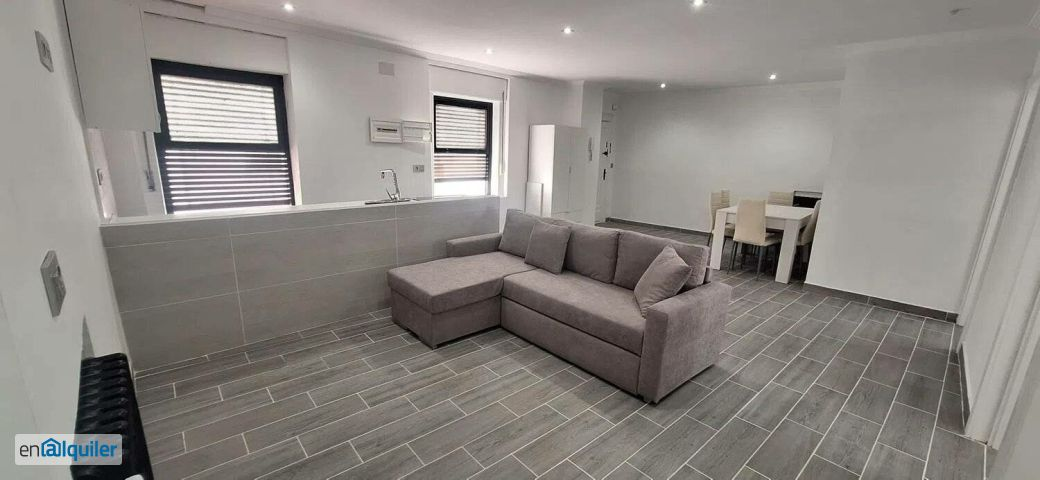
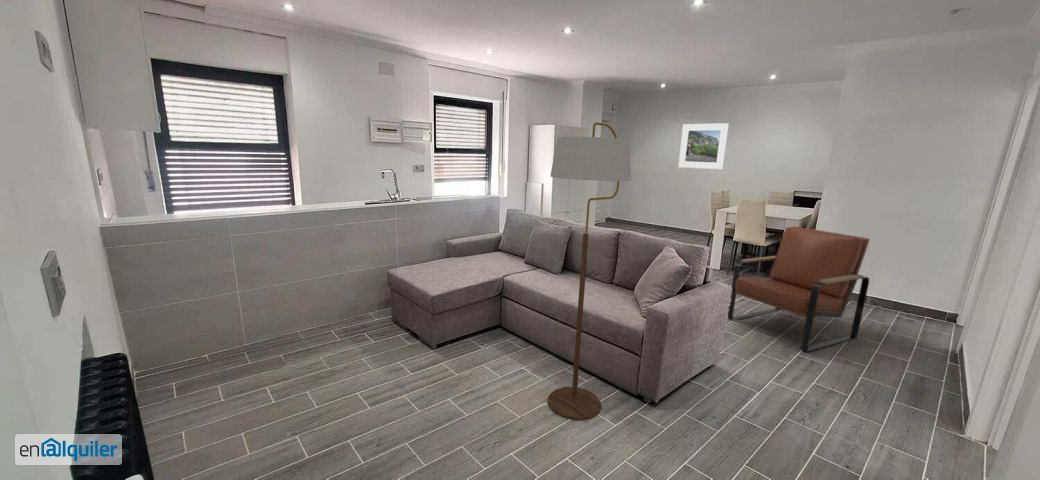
+ floor lamp (585, 271)
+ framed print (702, 146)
+ armchair (795, 281)
